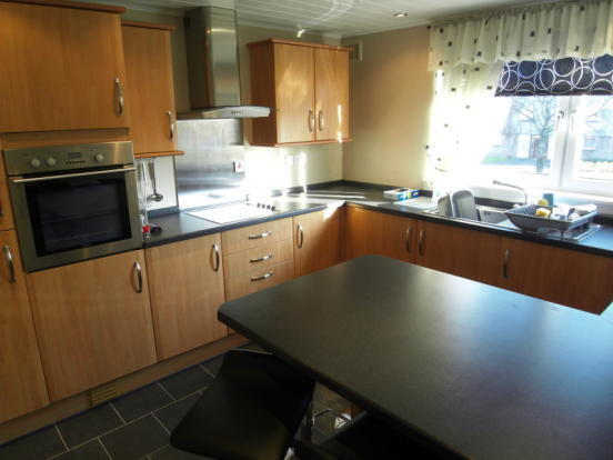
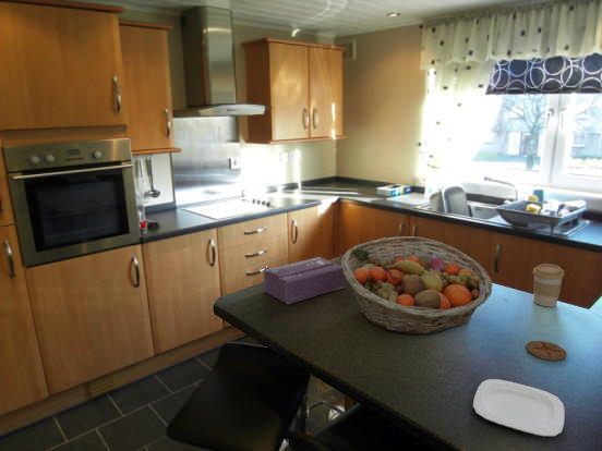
+ coffee cup (546, 284)
+ tissue box (304, 278)
+ coaster (545, 350)
+ plate (517, 406)
+ fruit basket (414, 281)
